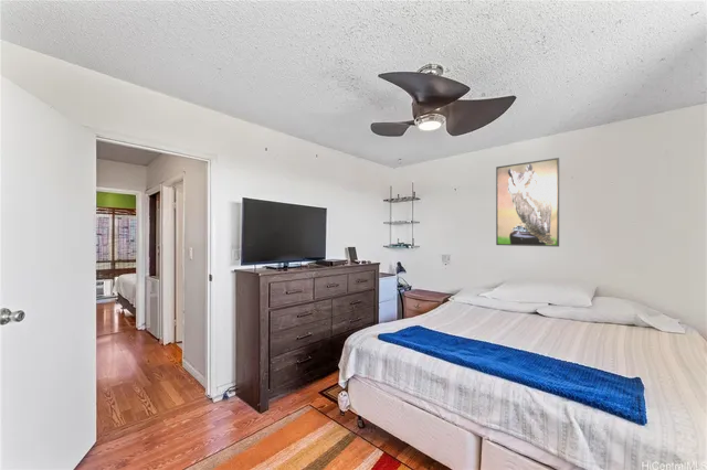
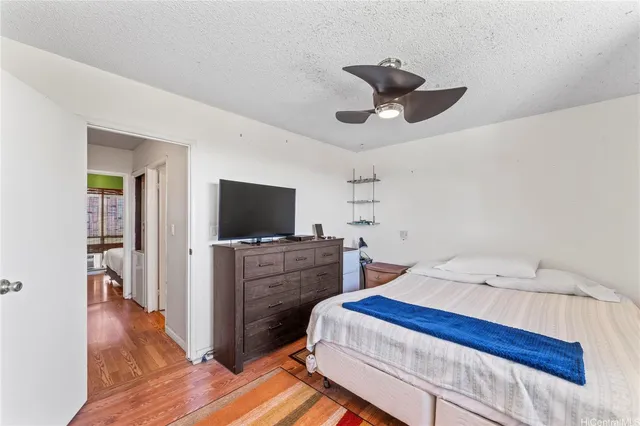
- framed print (525, 204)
